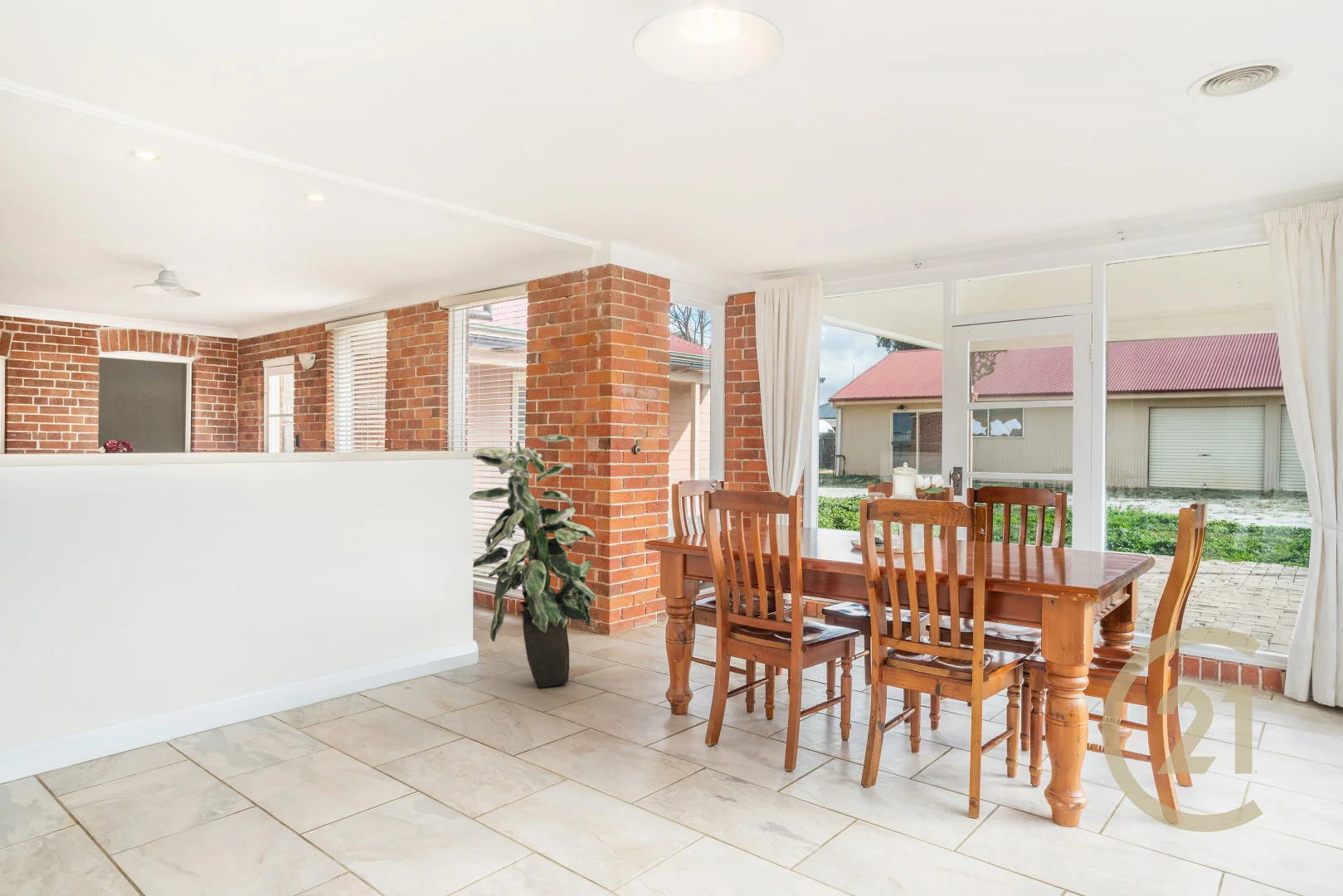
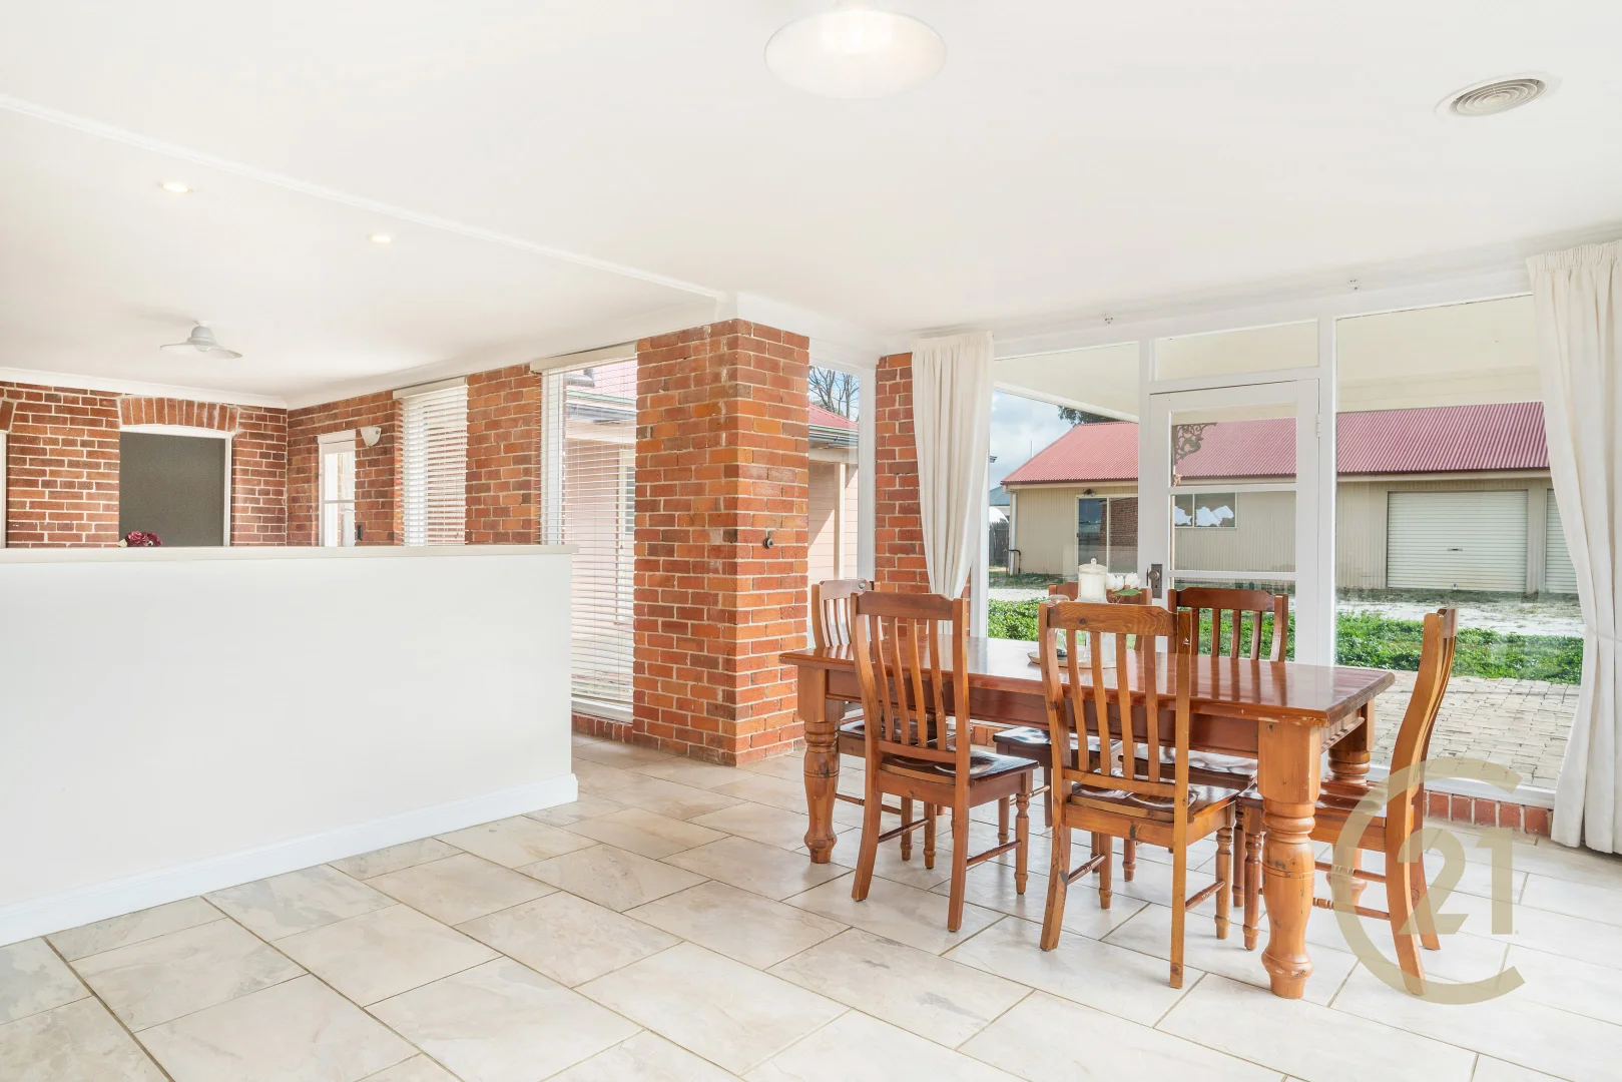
- indoor plant (539, 560)
